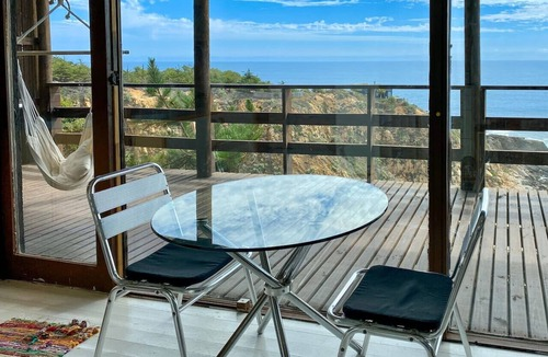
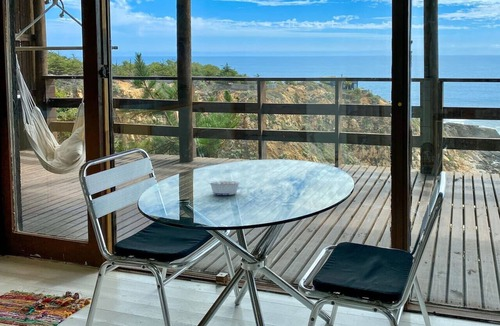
+ legume (223, 186)
